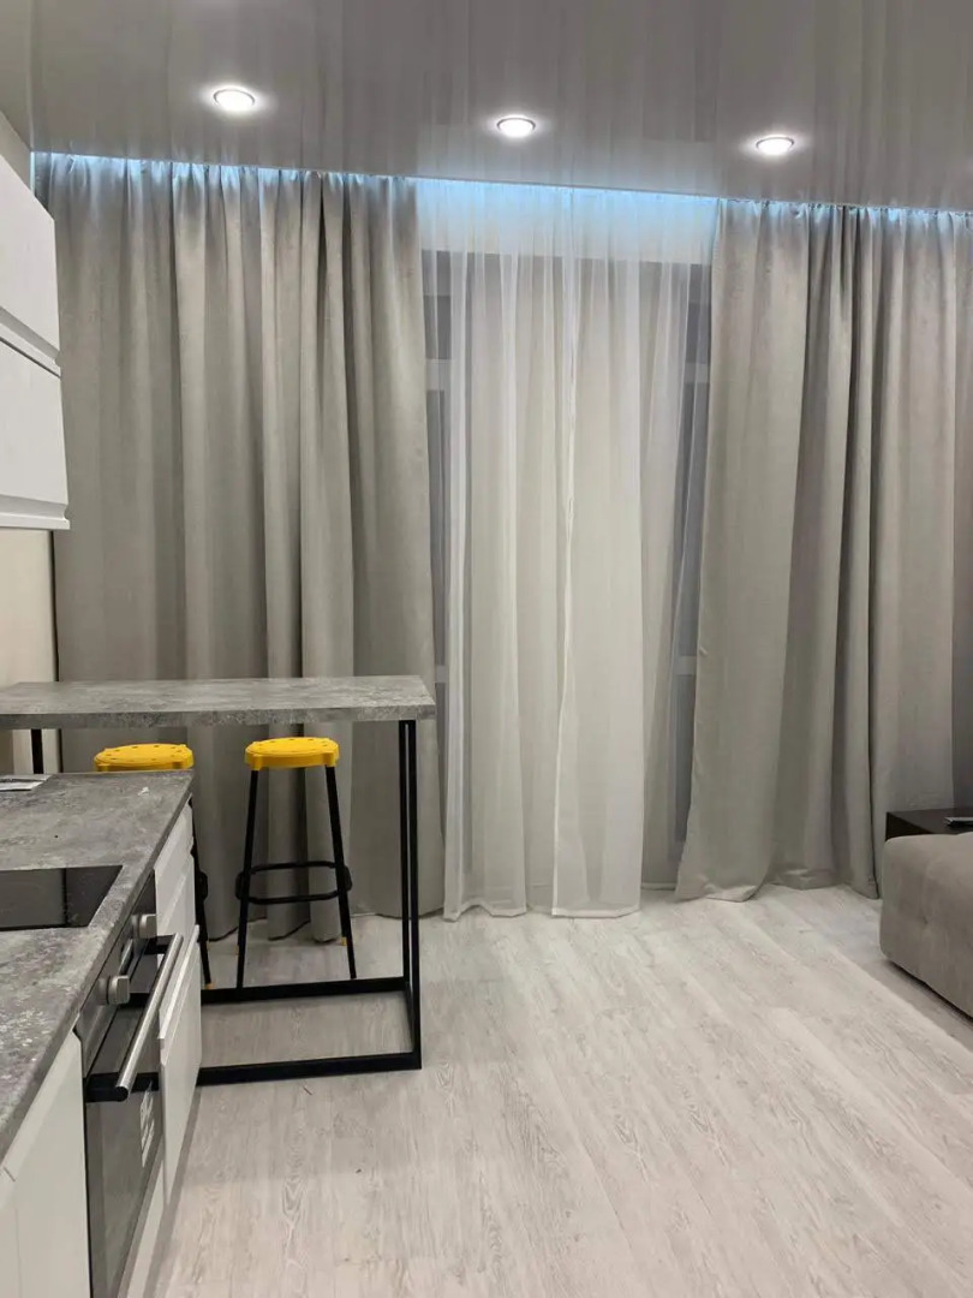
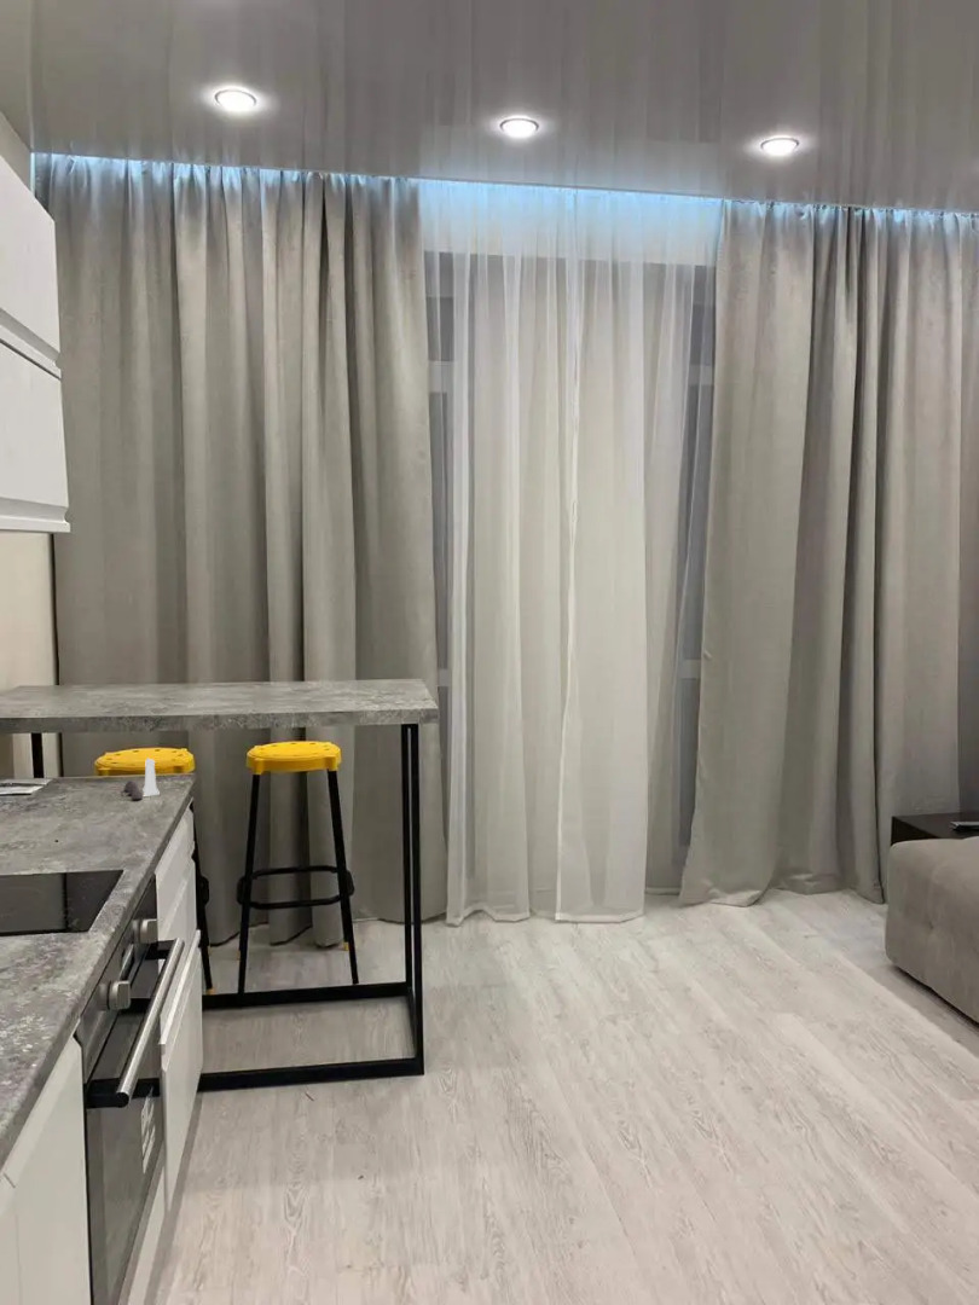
+ salt and pepper shaker set (145, 776)
